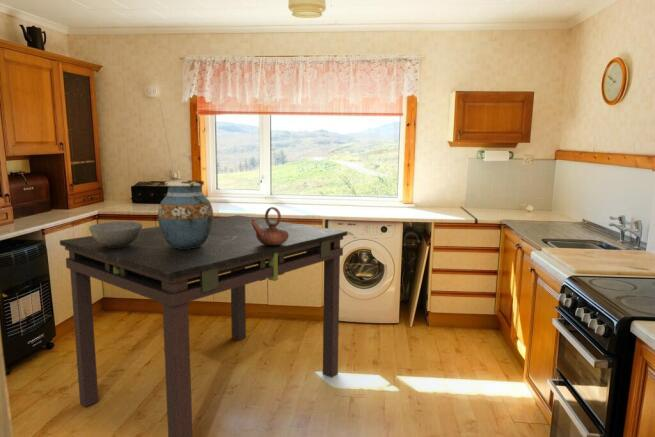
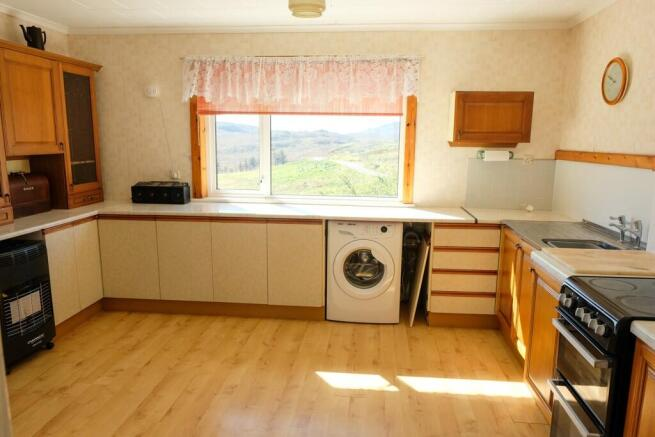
- bowl (116, 234)
- vase (185, 214)
- teapot (269, 226)
- dining table (231, 313)
